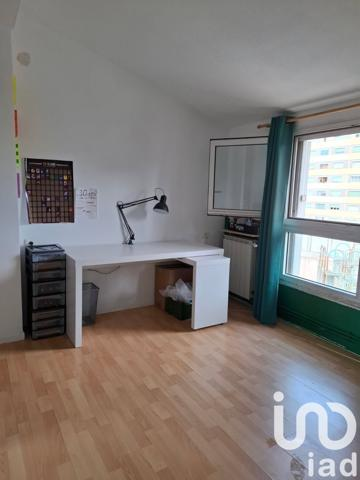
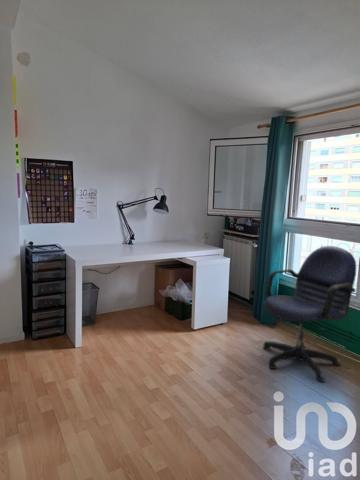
+ office chair (306, 304)
